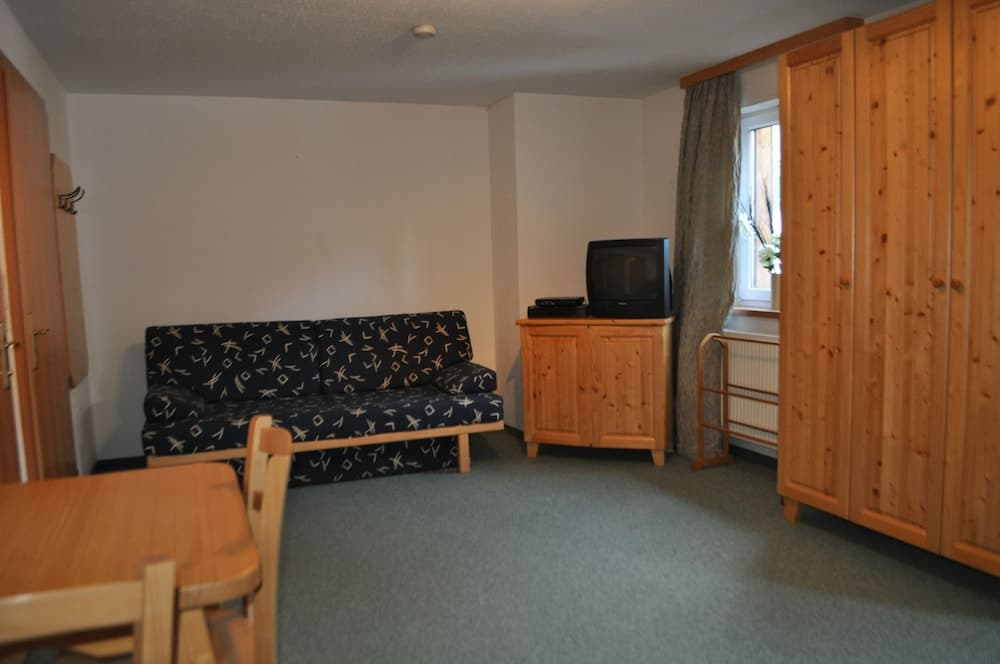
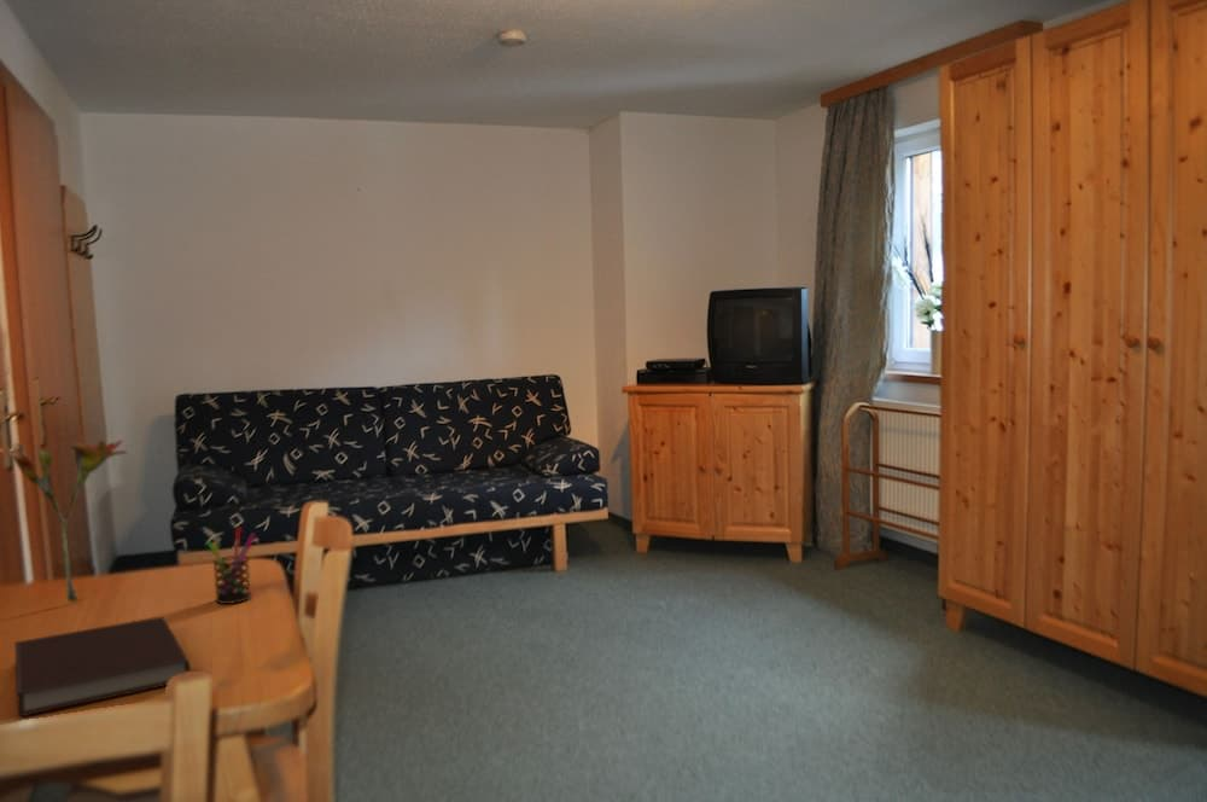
+ flower (68, 518)
+ pen holder (228, 564)
+ notebook (99, 659)
